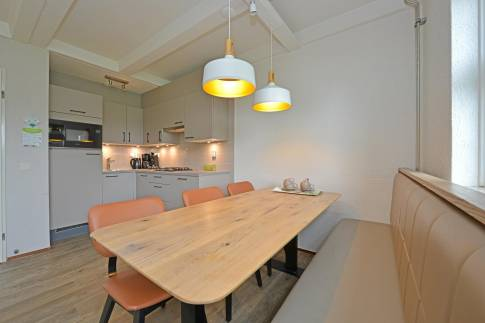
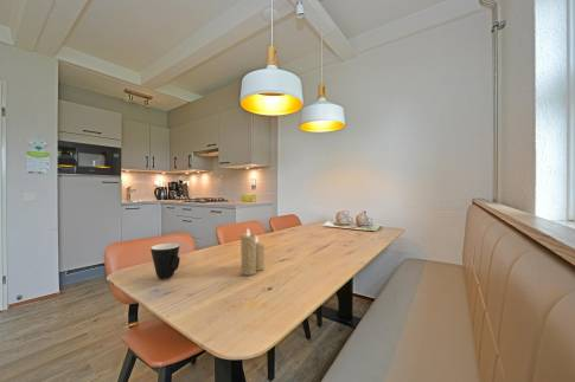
+ candle (253, 248)
+ mug (167, 261)
